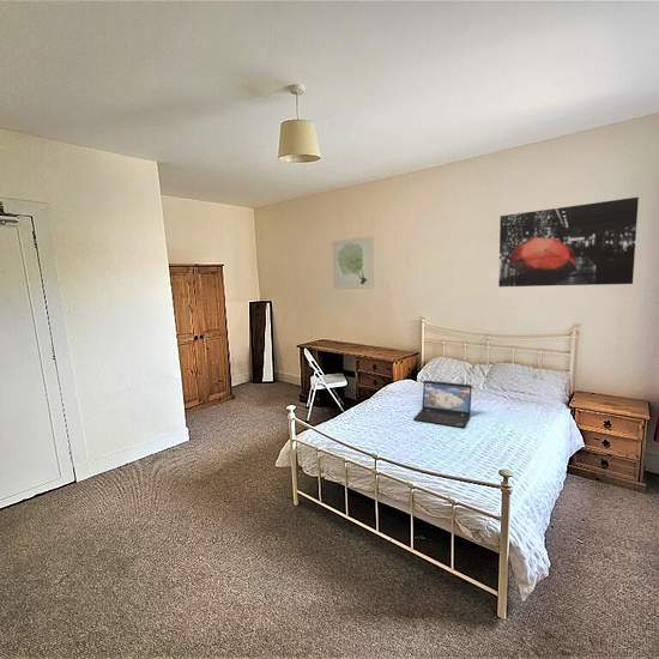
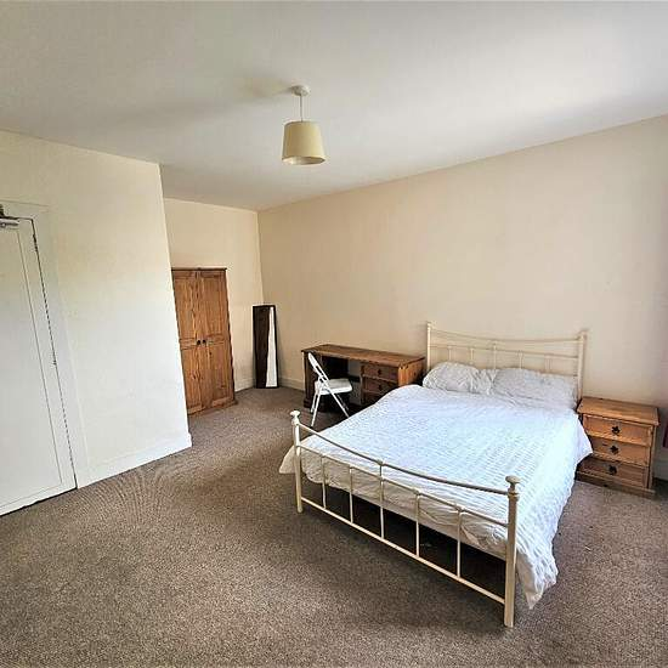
- wall art (561, 247)
- wall art (352, 264)
- laptop (442, 403)
